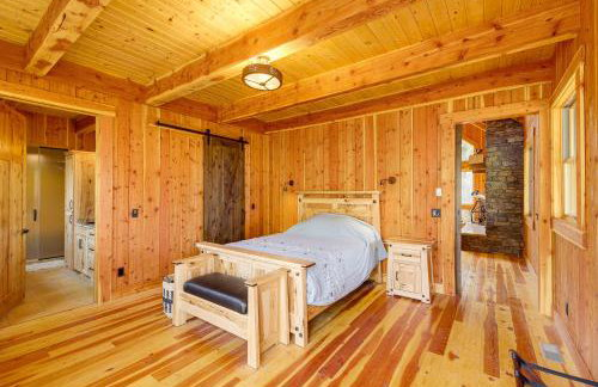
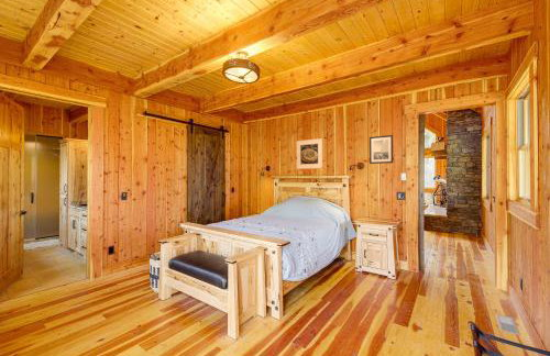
+ wall art (381, 149)
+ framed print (309, 154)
